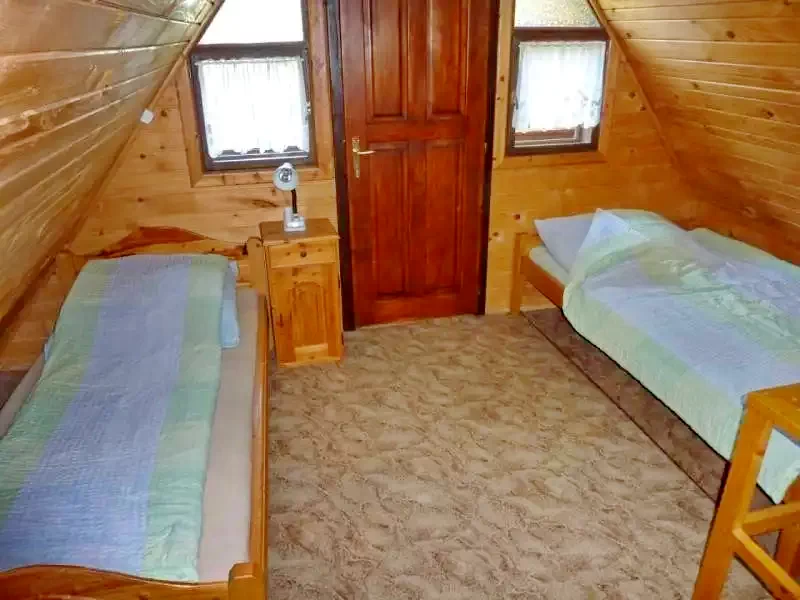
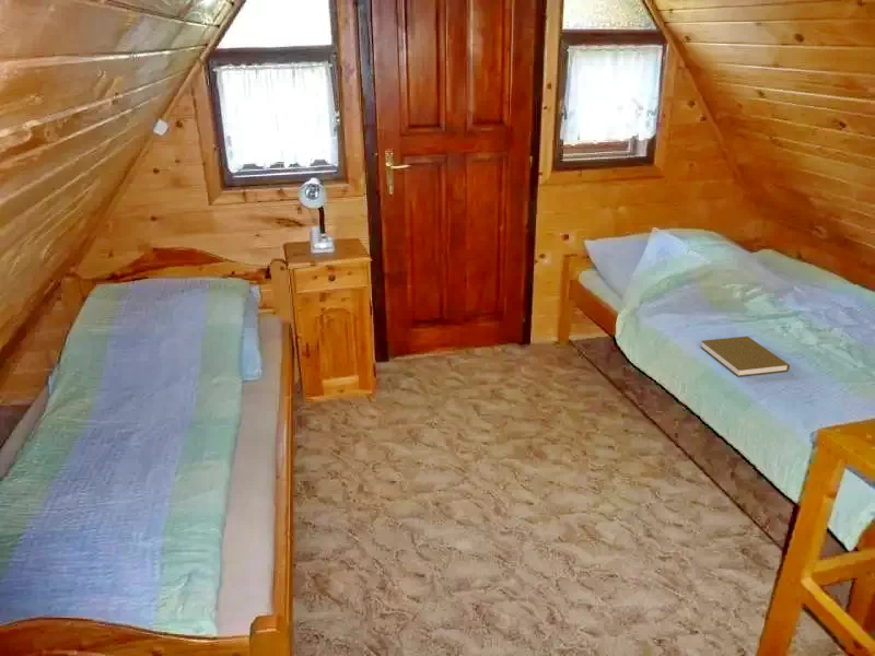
+ book (743, 355)
